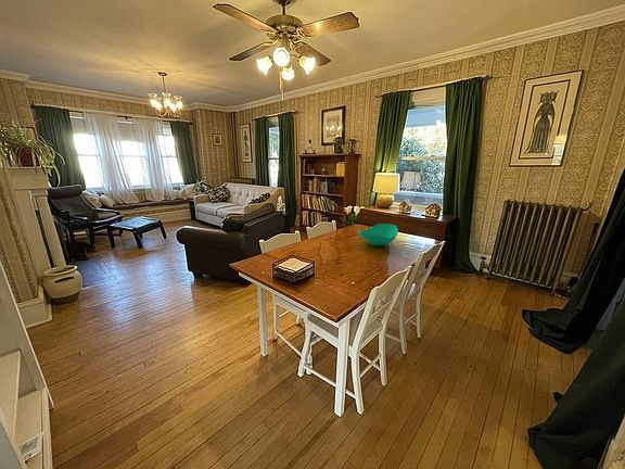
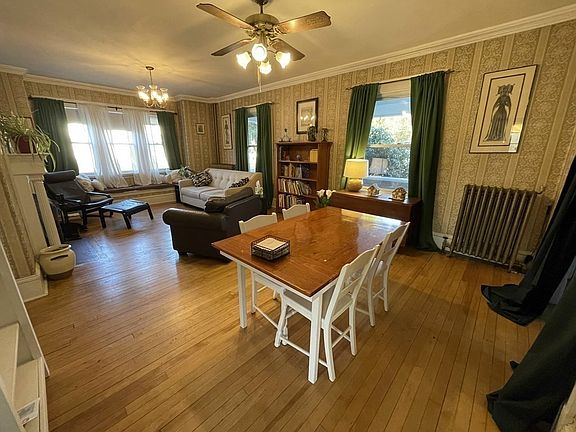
- table top decor (378, 236)
